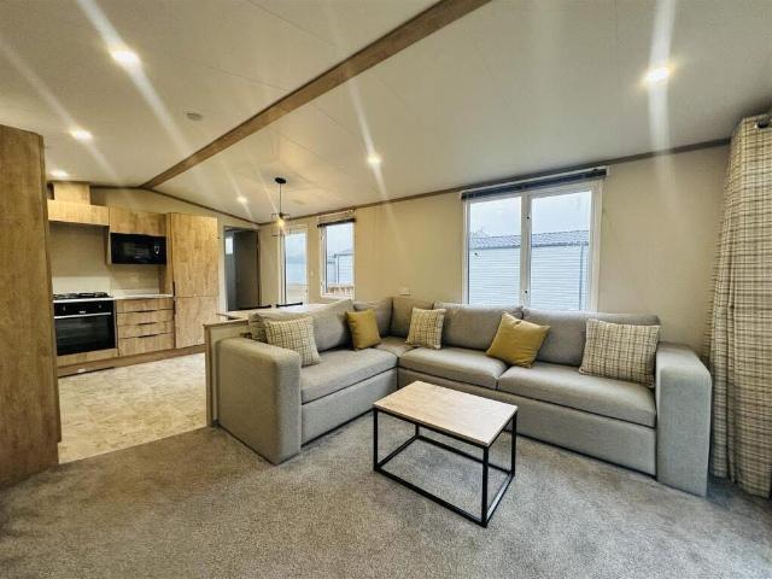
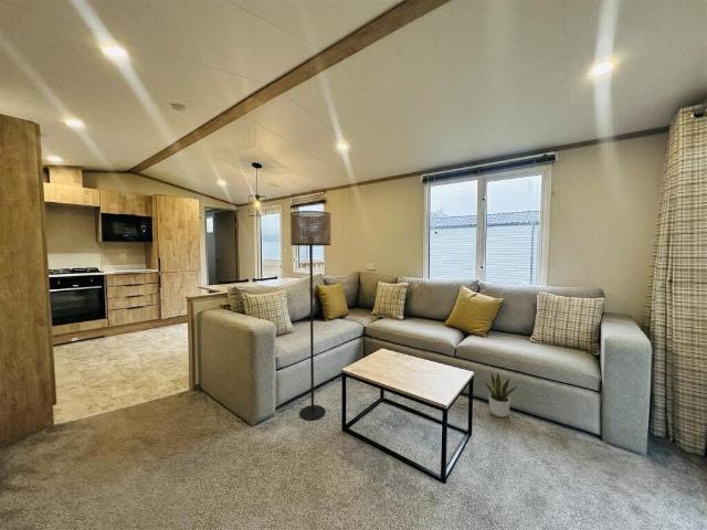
+ potted plant (499, 392)
+ floor lamp (312, 315)
